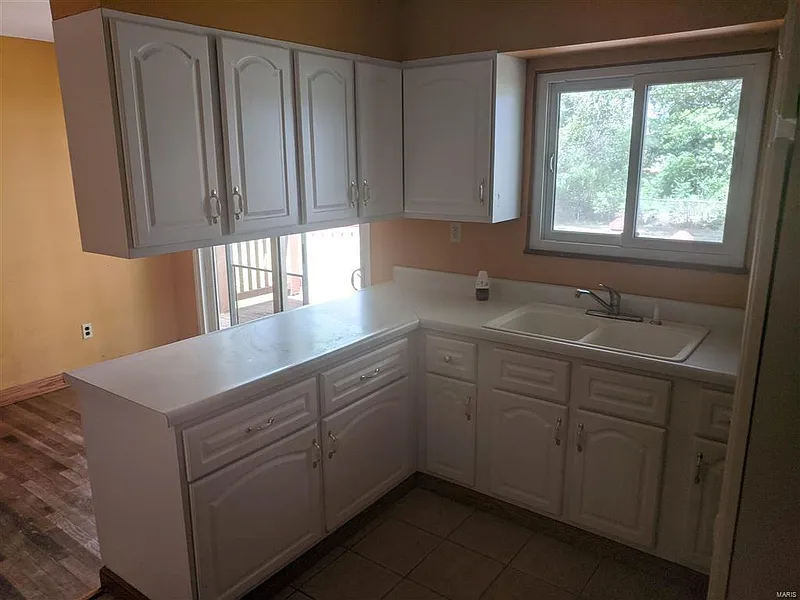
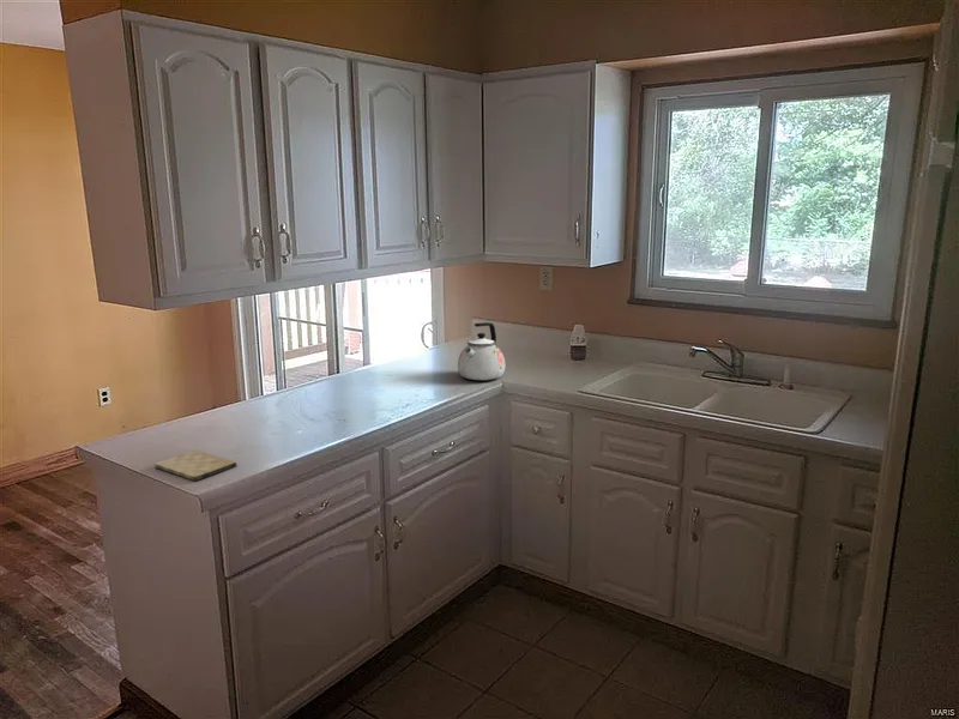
+ cutting board (195, 464)
+ kettle (481, 350)
